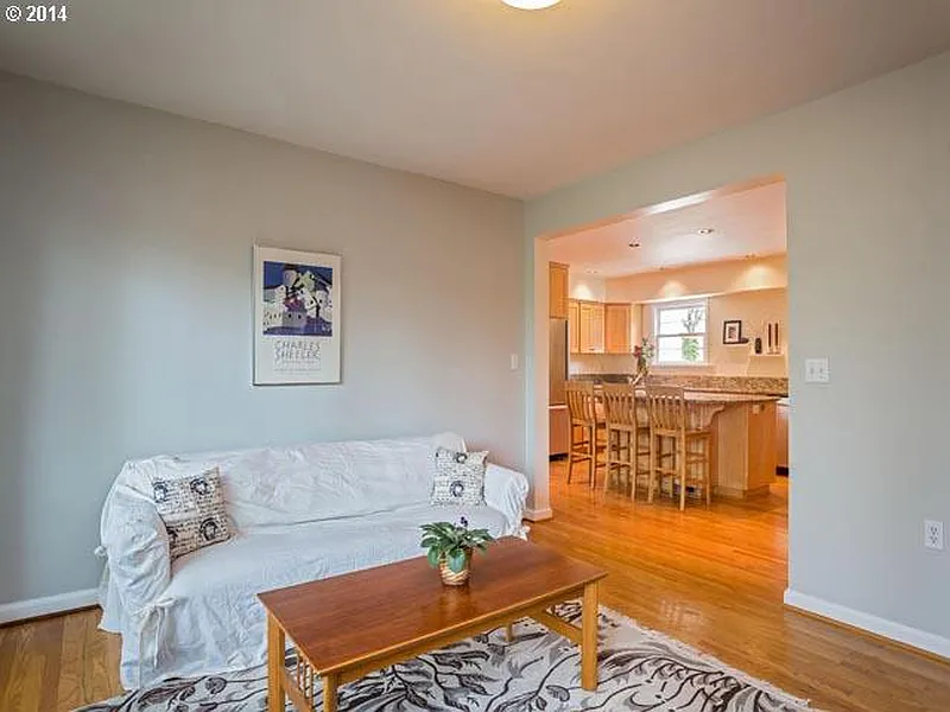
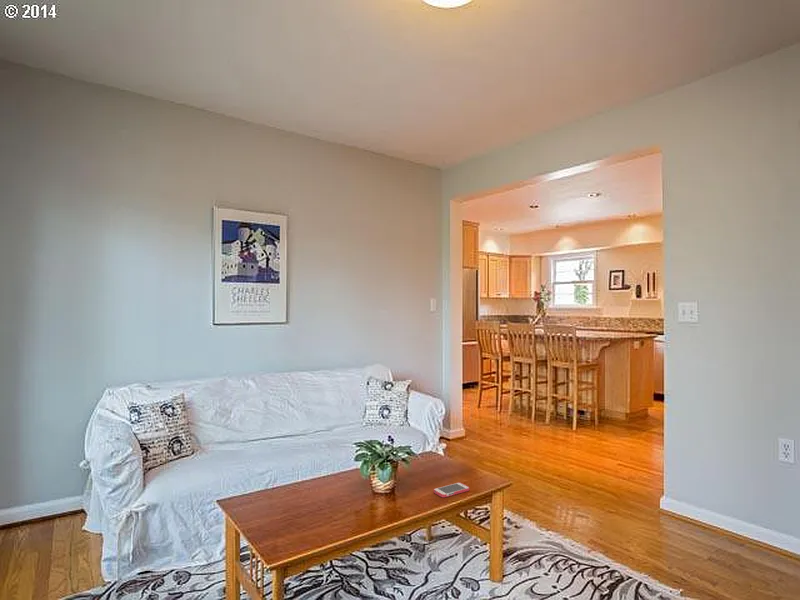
+ smartphone (451, 489)
